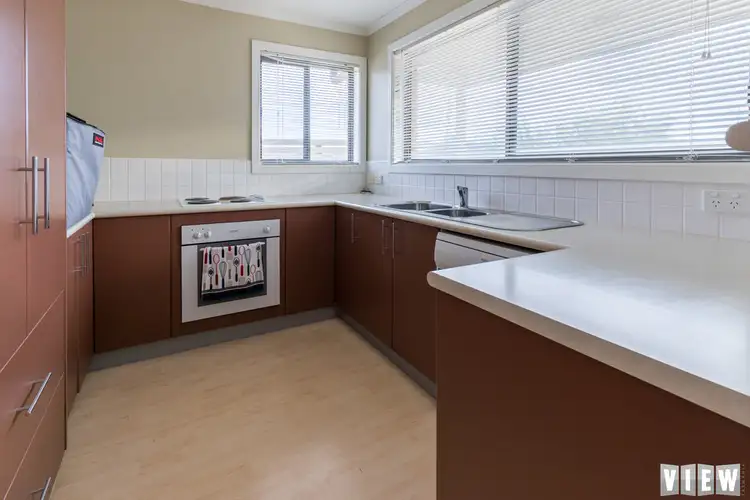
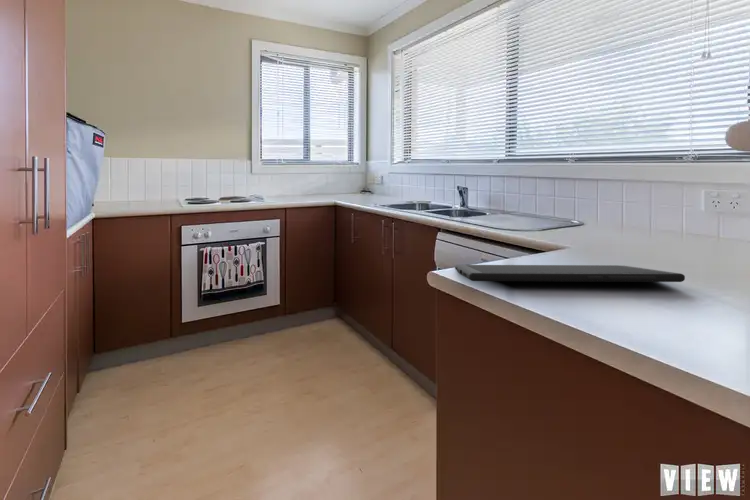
+ cutting board (556, 272)
